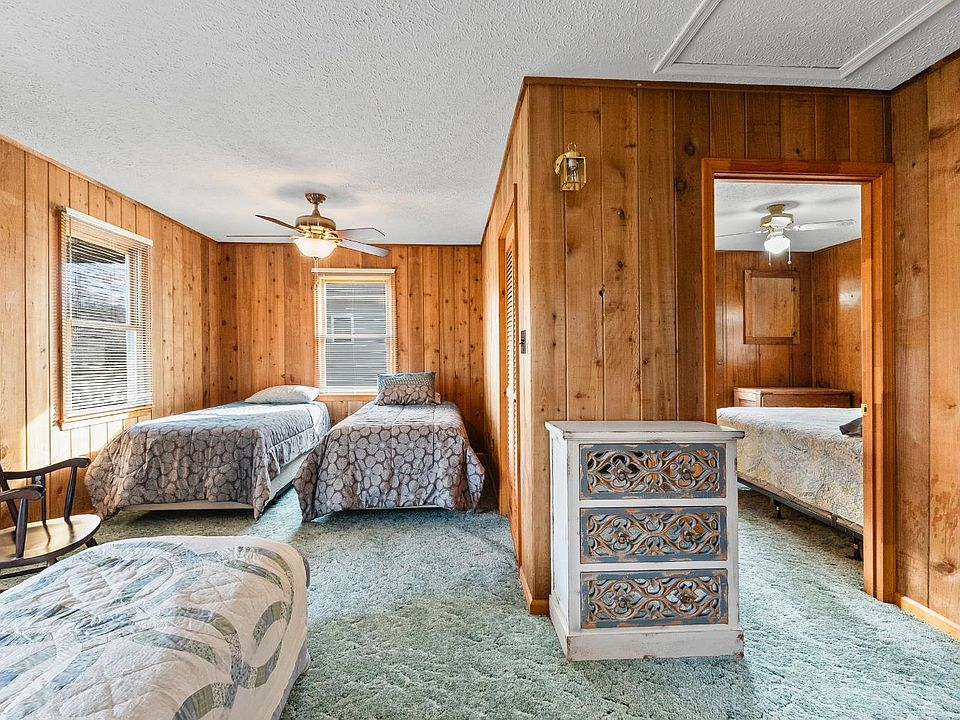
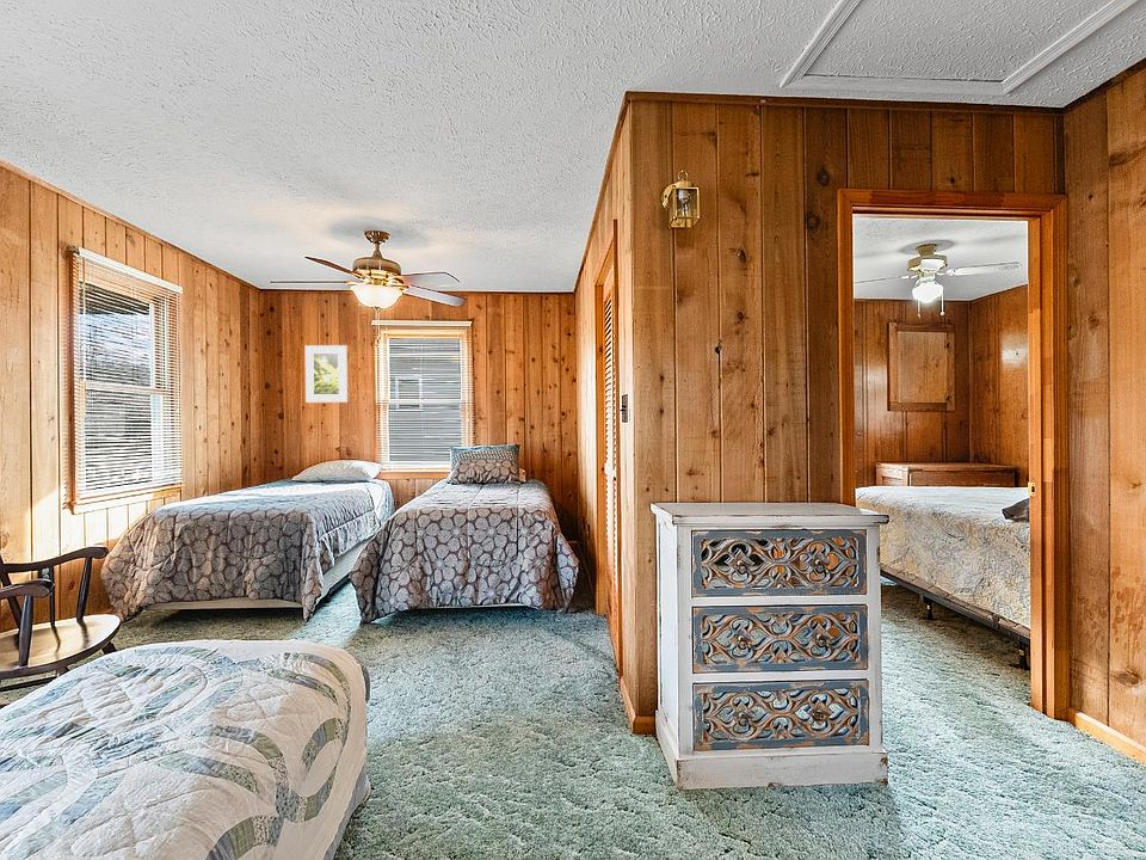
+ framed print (326, 374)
